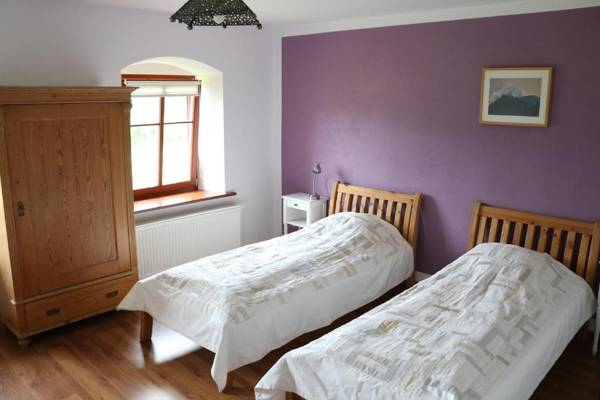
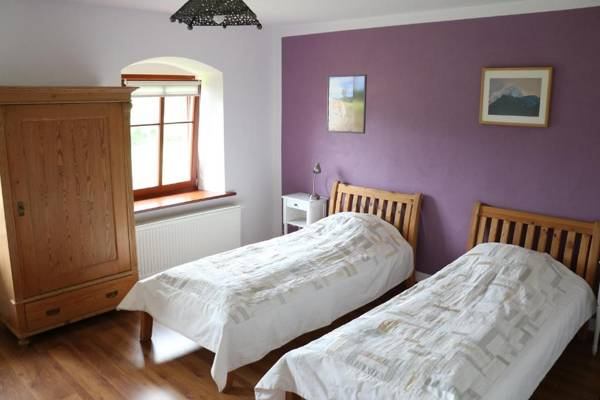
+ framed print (346, 104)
